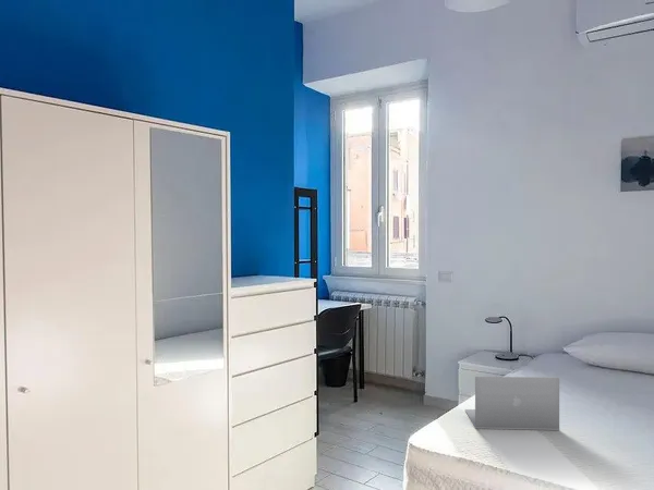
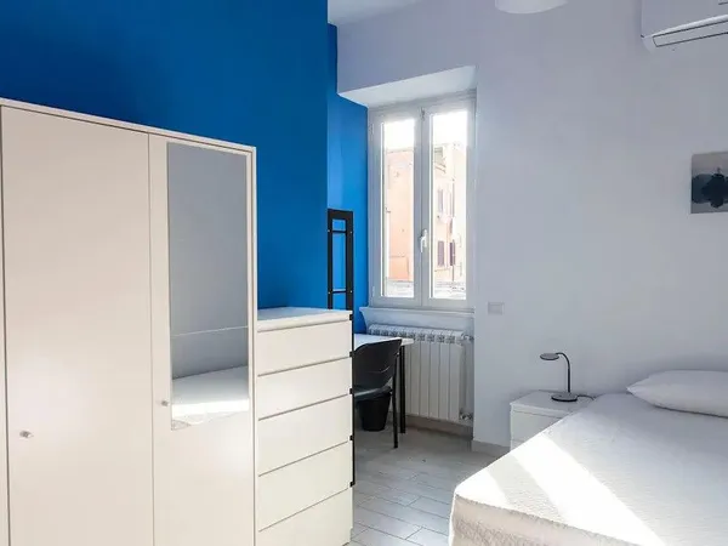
- laptop (509, 394)
